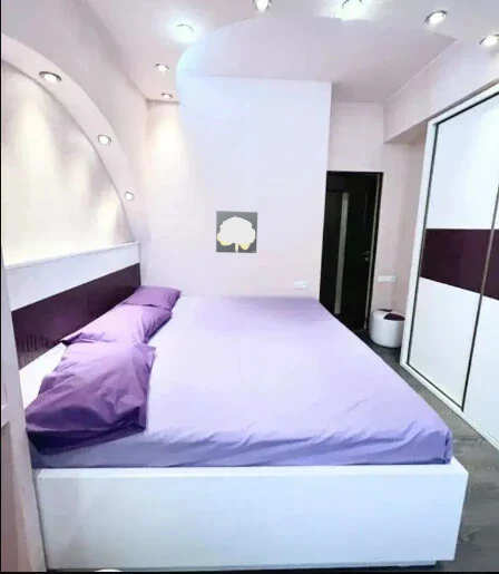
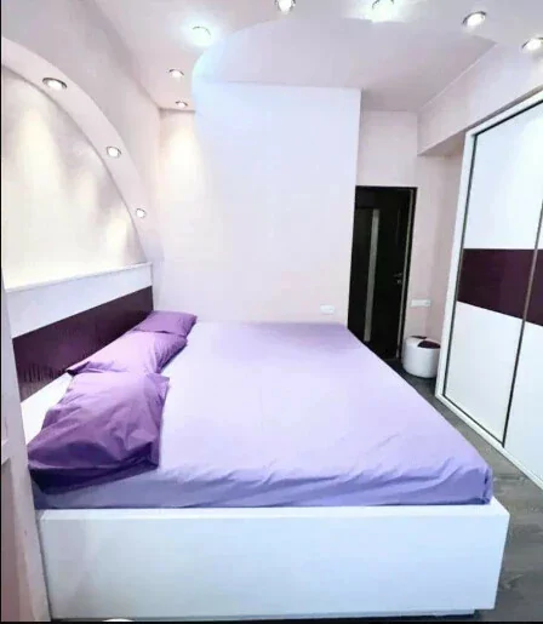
- wall art (236, 232)
